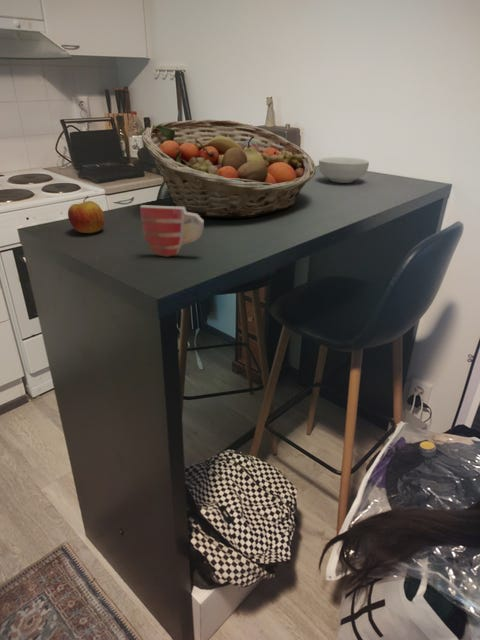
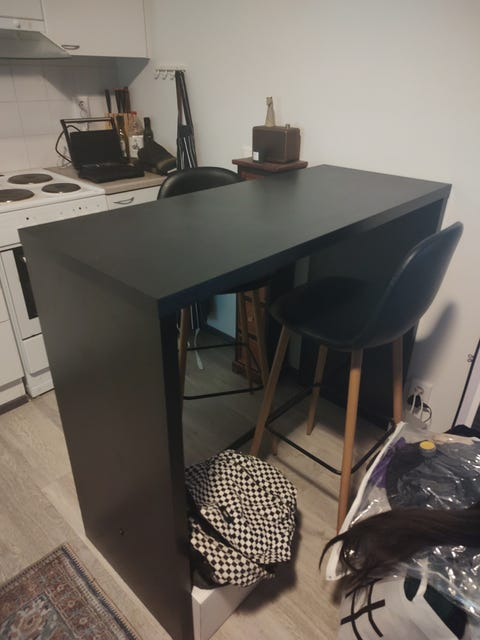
- cereal bowl (342, 170)
- mug (173, 232)
- fruit basket (232, 165)
- apple (86, 213)
